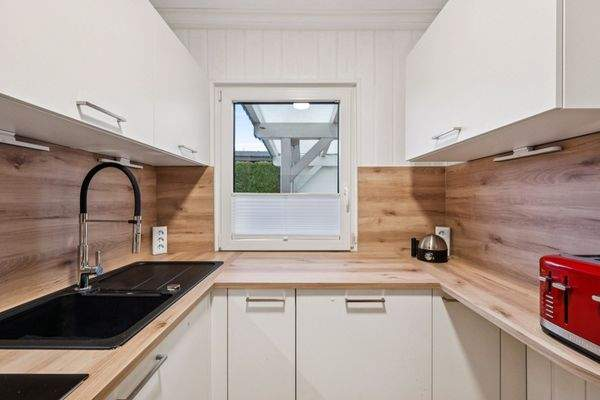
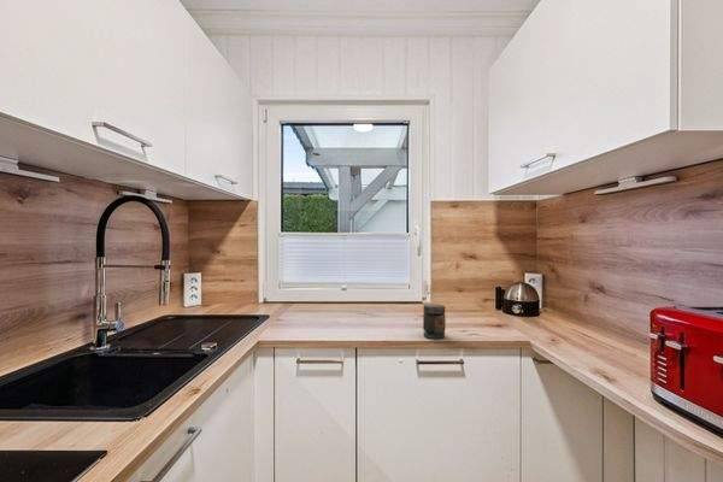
+ jar (434, 321)
